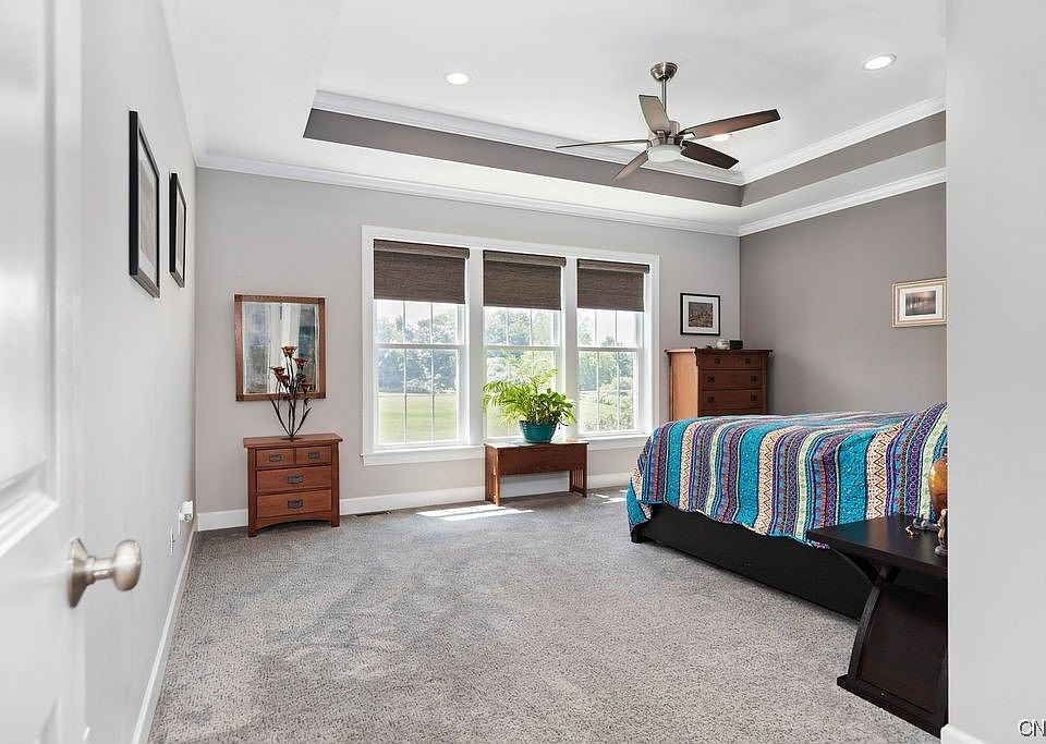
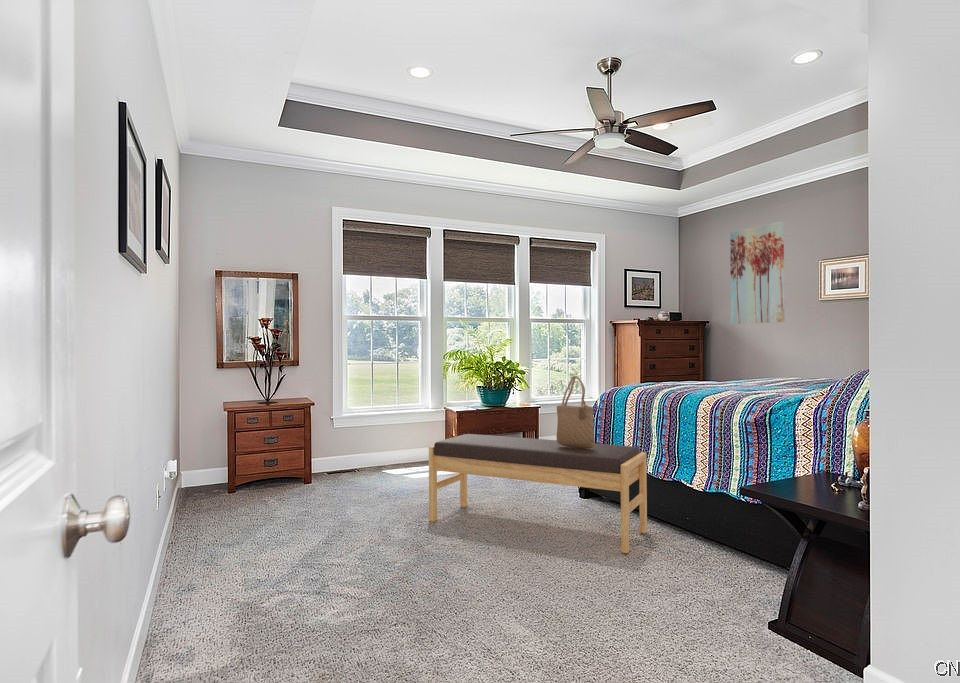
+ bench (534, 481)
+ wall art (756, 275)
+ tote bag (575, 411)
